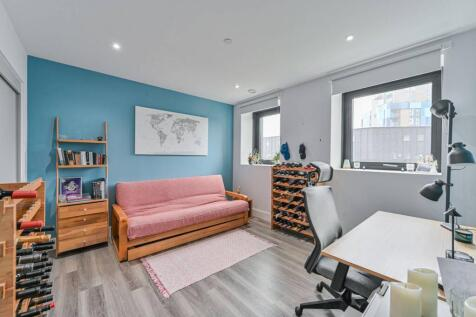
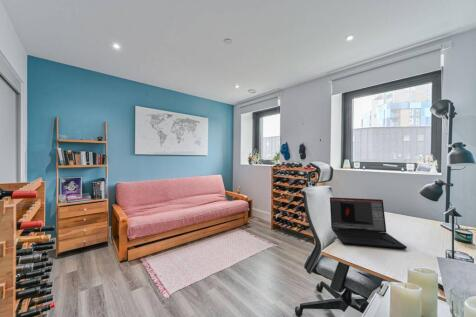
+ laptop (363, 220)
